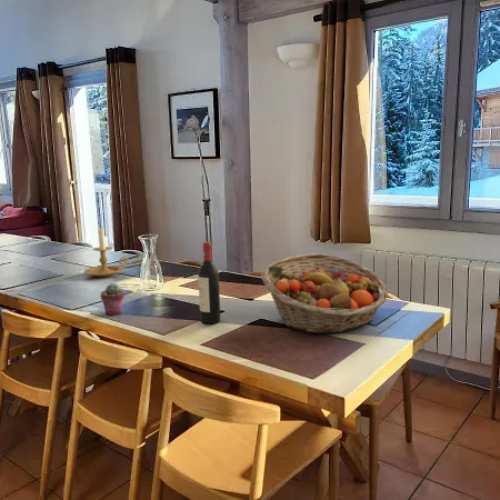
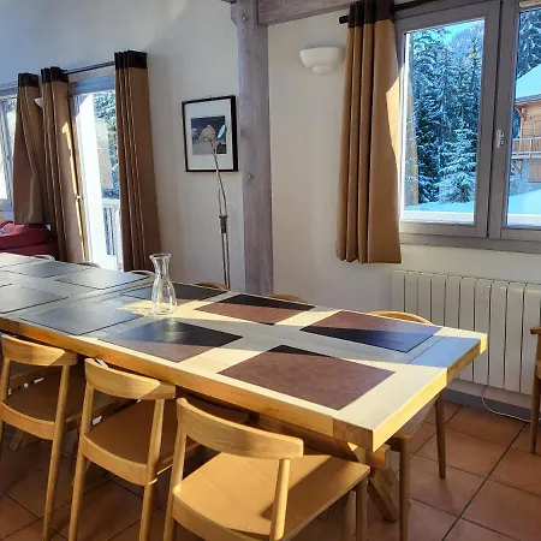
- potted succulent (112, 298)
- candle holder (102, 250)
- fruit basket (324, 291)
- wine bottle (208, 282)
